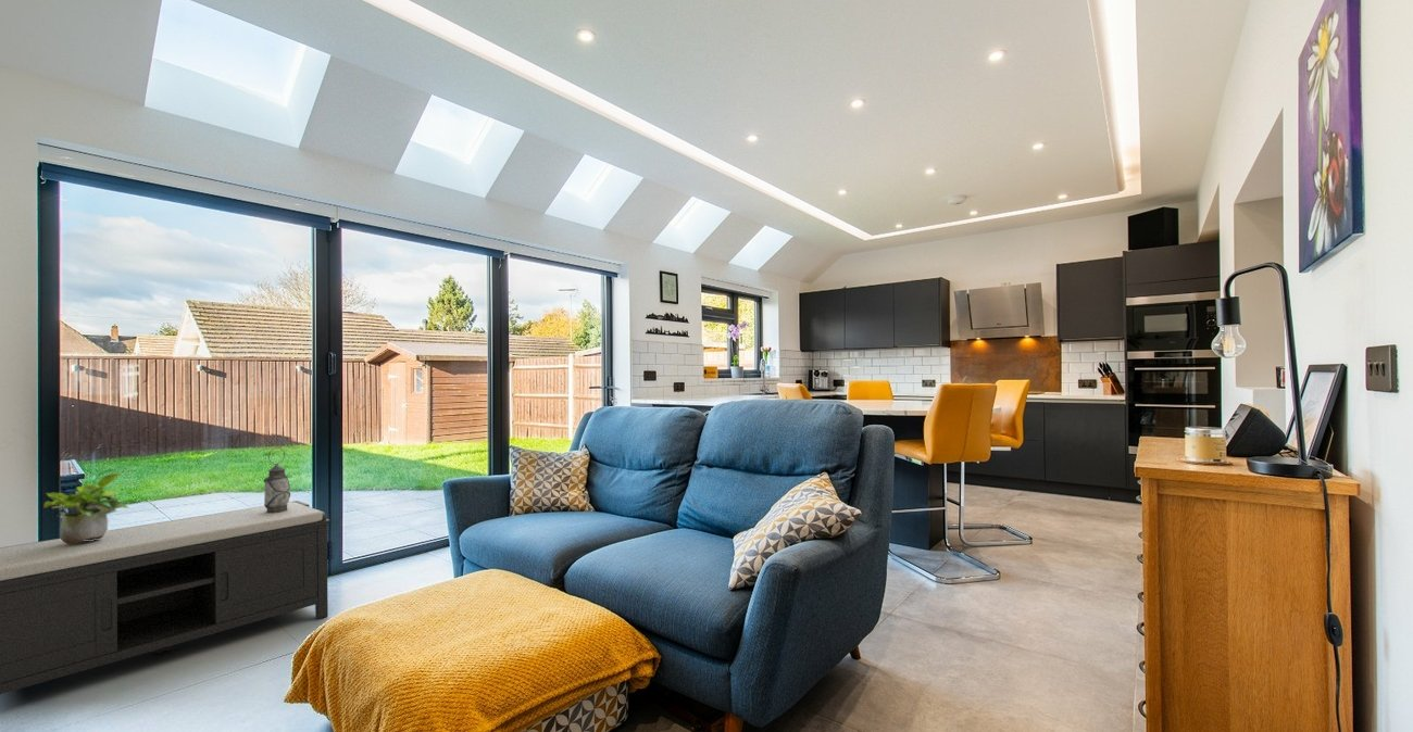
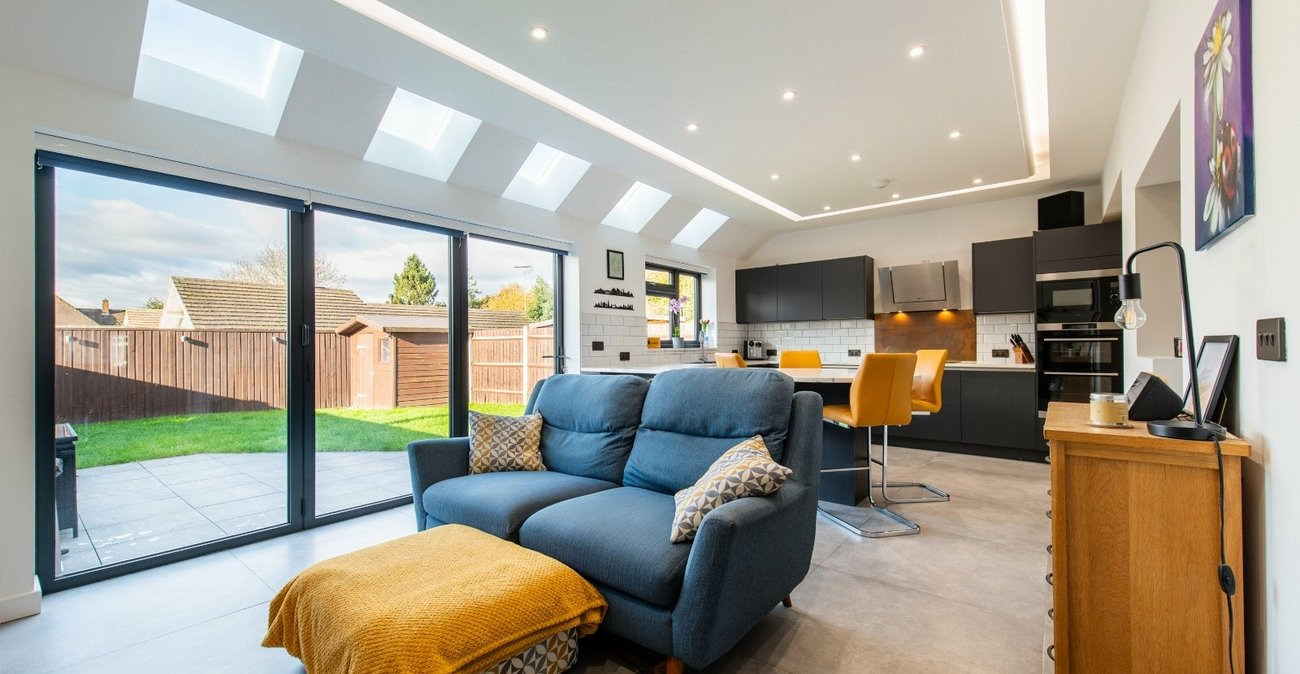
- lantern (276, 478)
- potted plant (87, 509)
- bench (158, 590)
